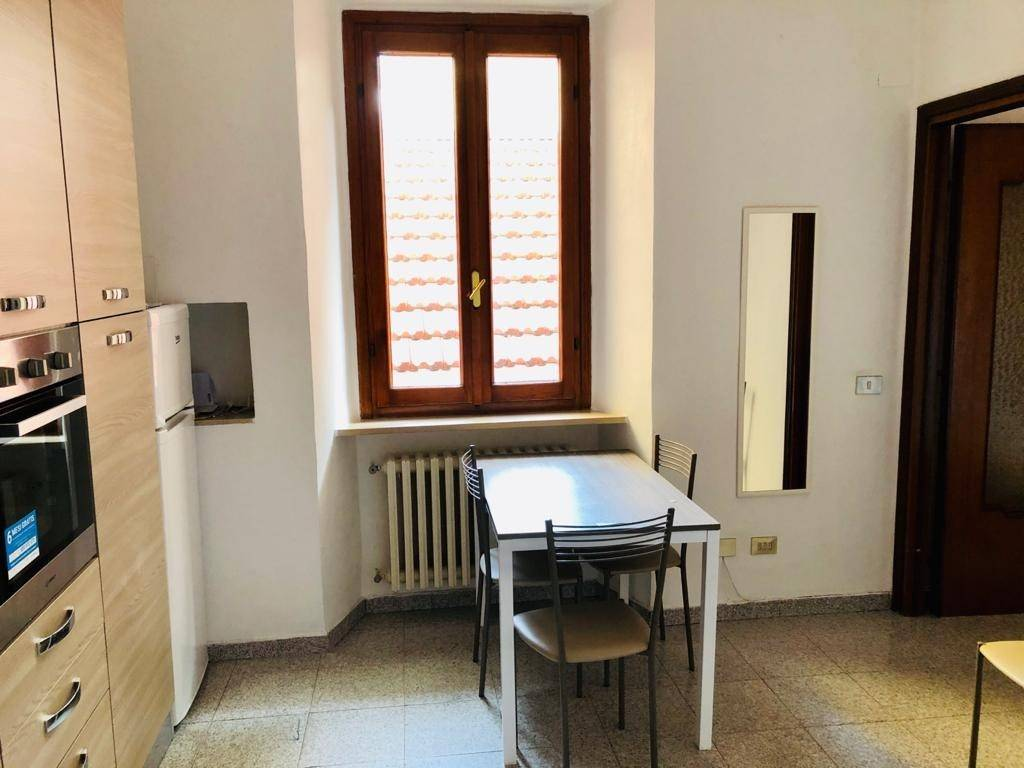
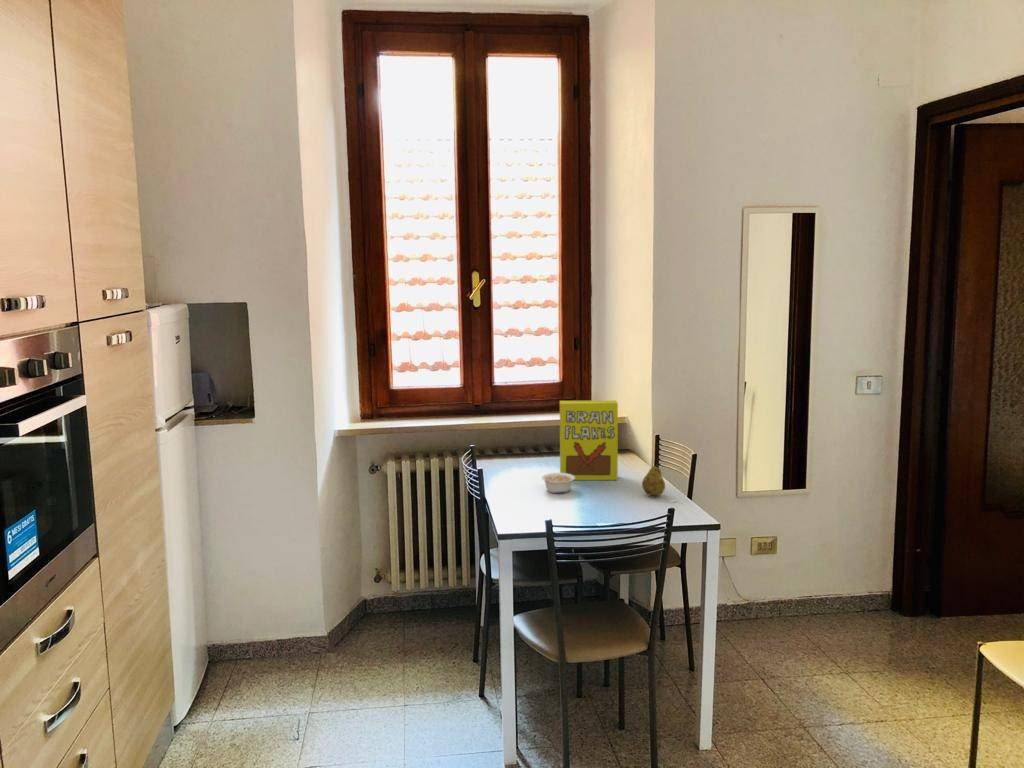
+ cereal box (588, 440)
+ fruit (653, 479)
+ legume (558, 482)
